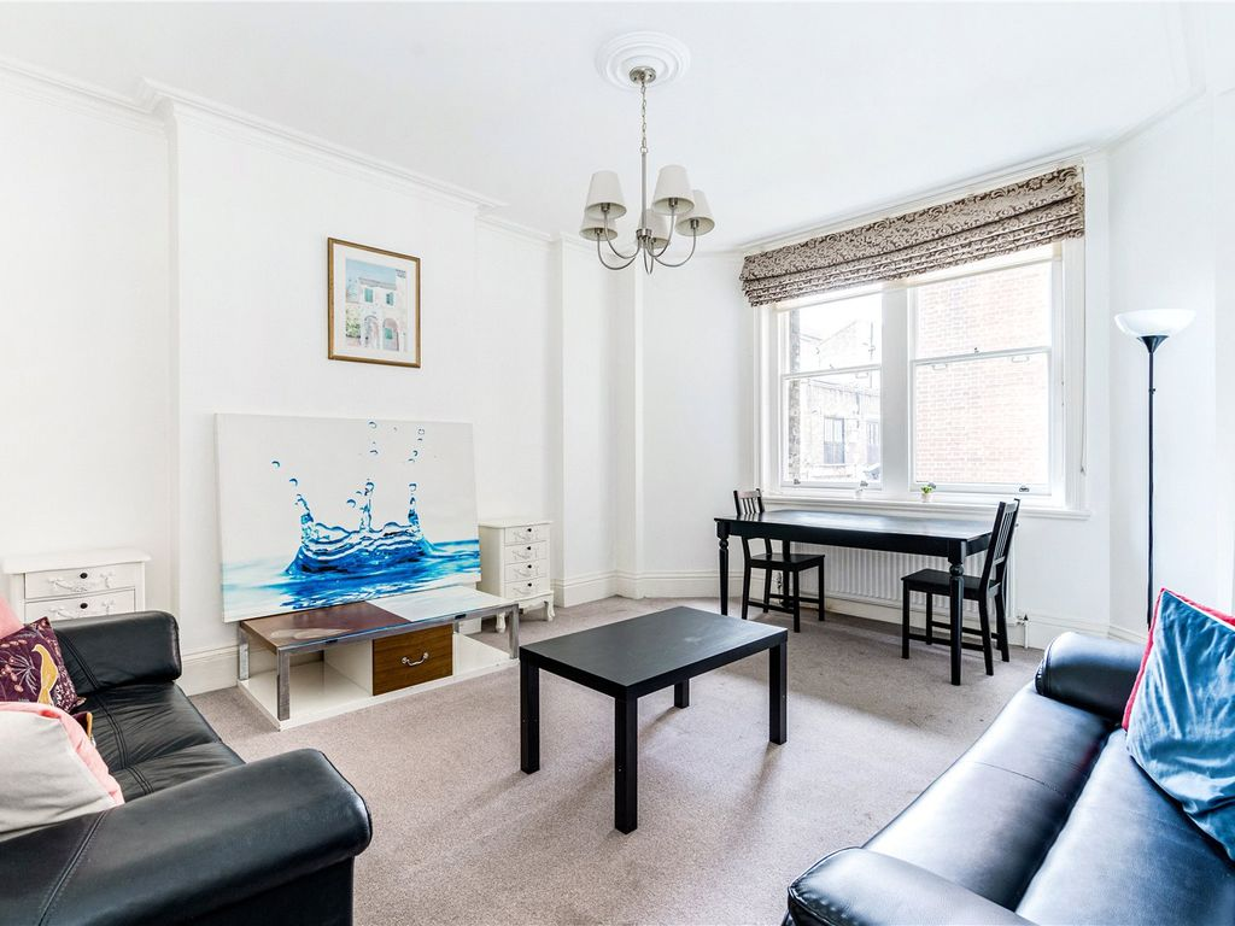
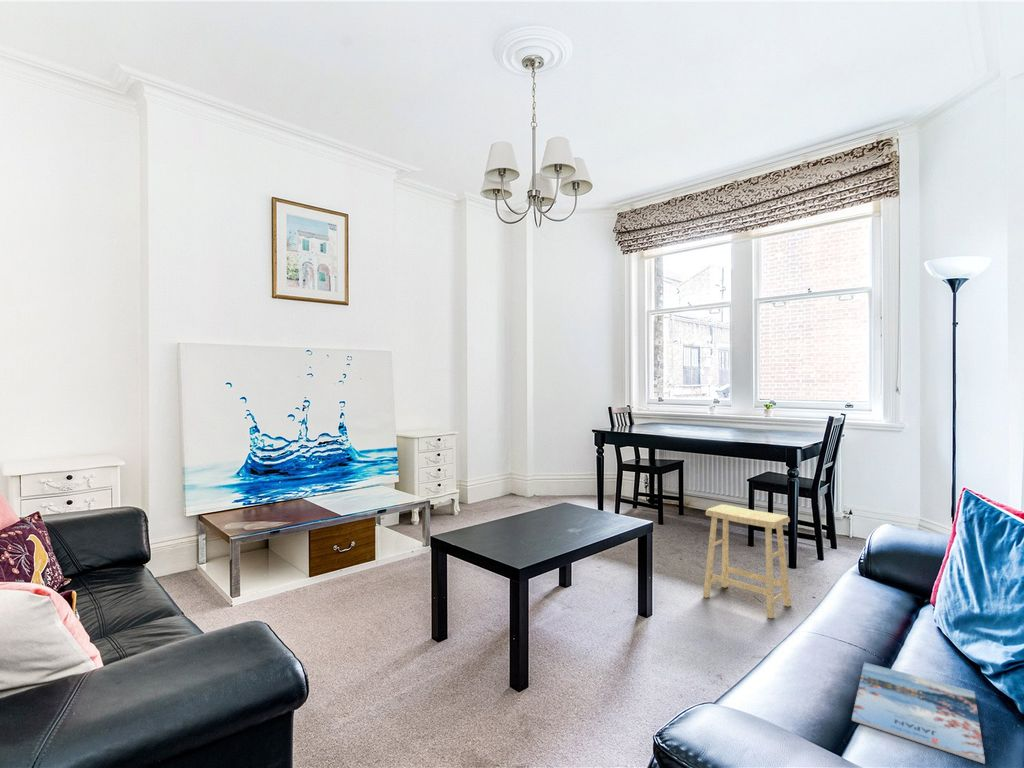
+ magazine (915, 705)
+ footstool (742, 570)
